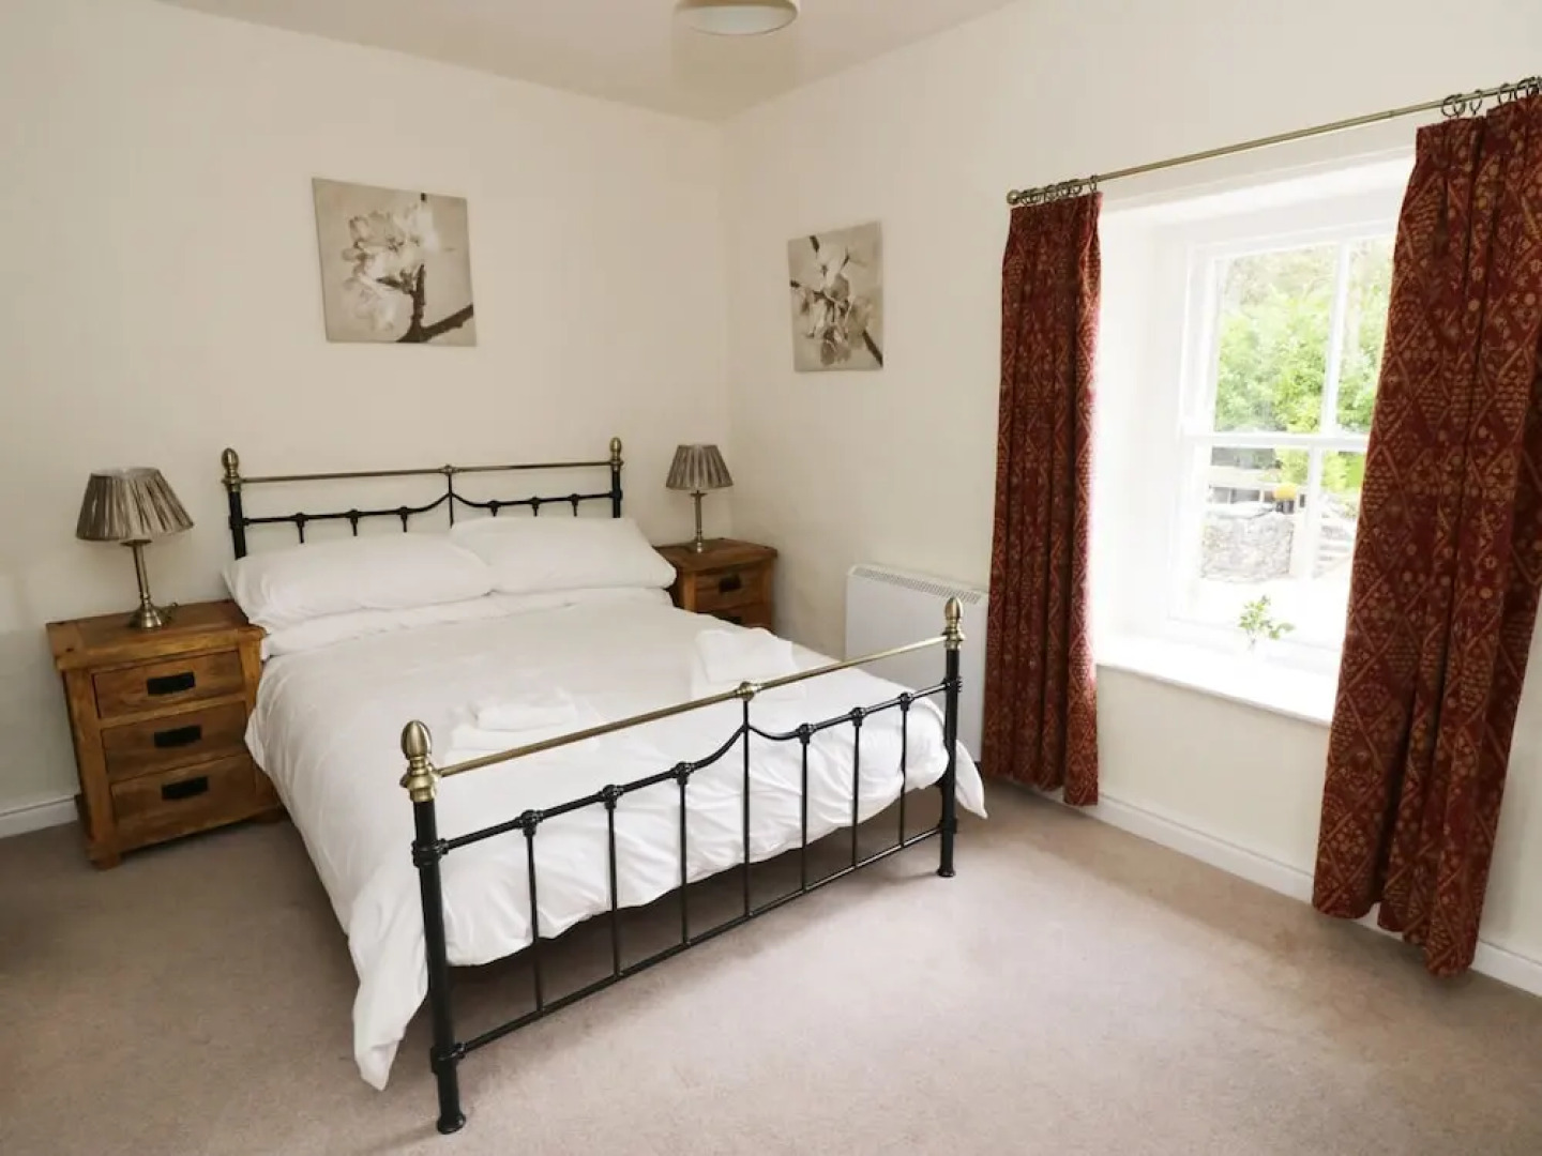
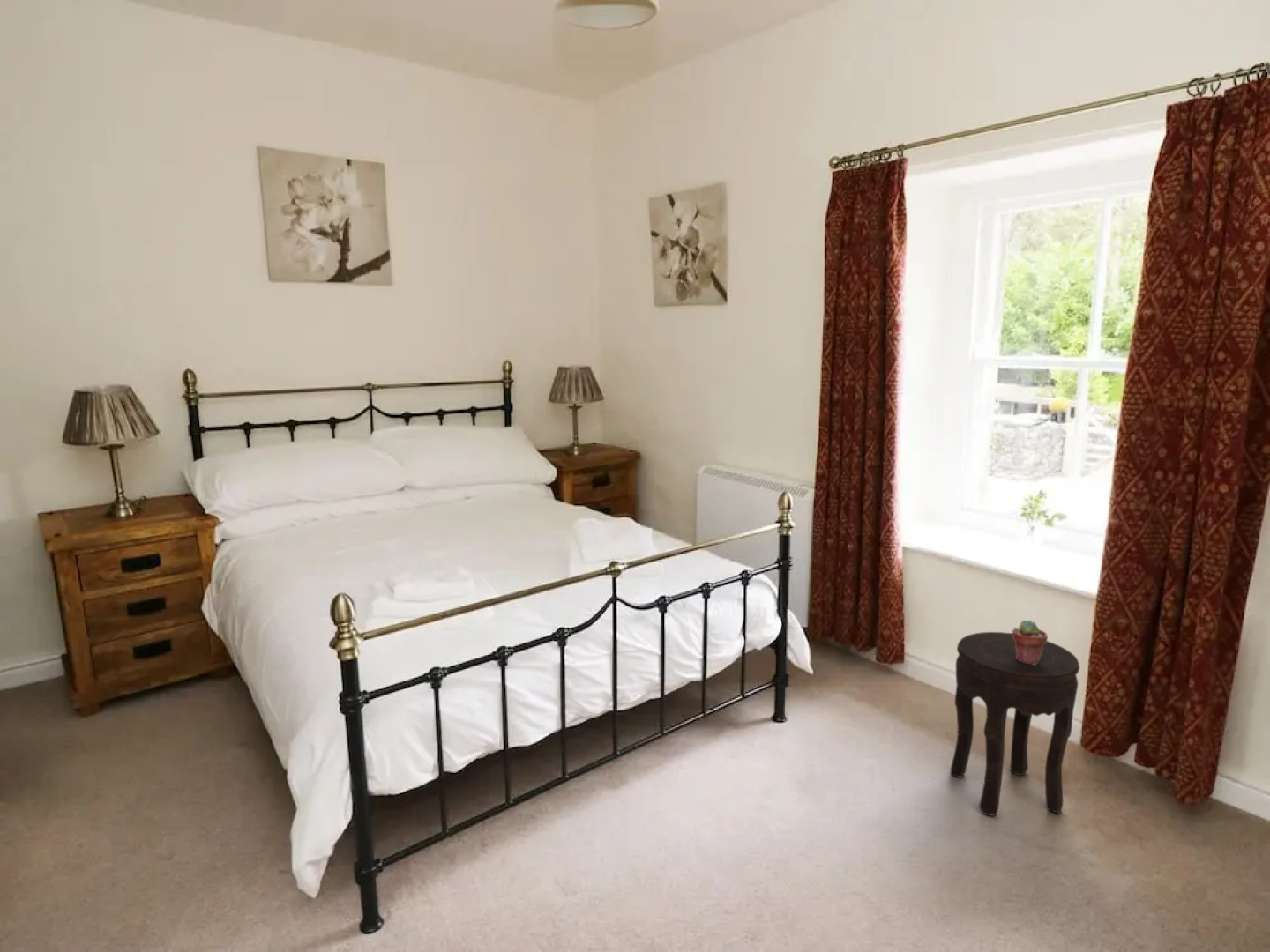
+ potted succulent (1028, 639)
+ side table (1013, 723)
